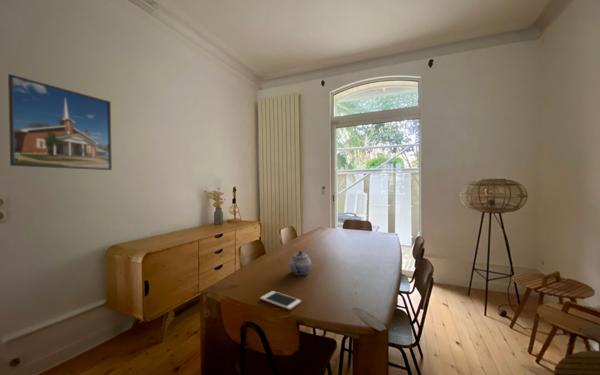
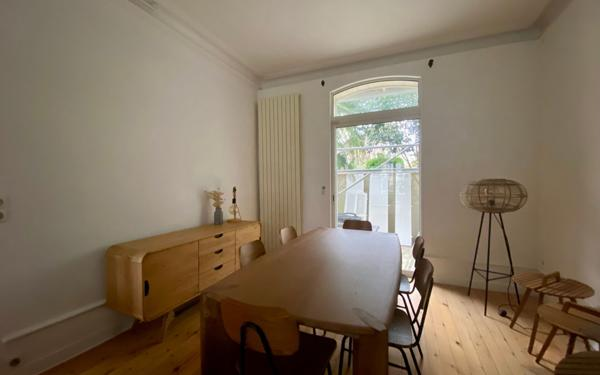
- teapot (300, 261)
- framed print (67, 129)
- cell phone (280, 299)
